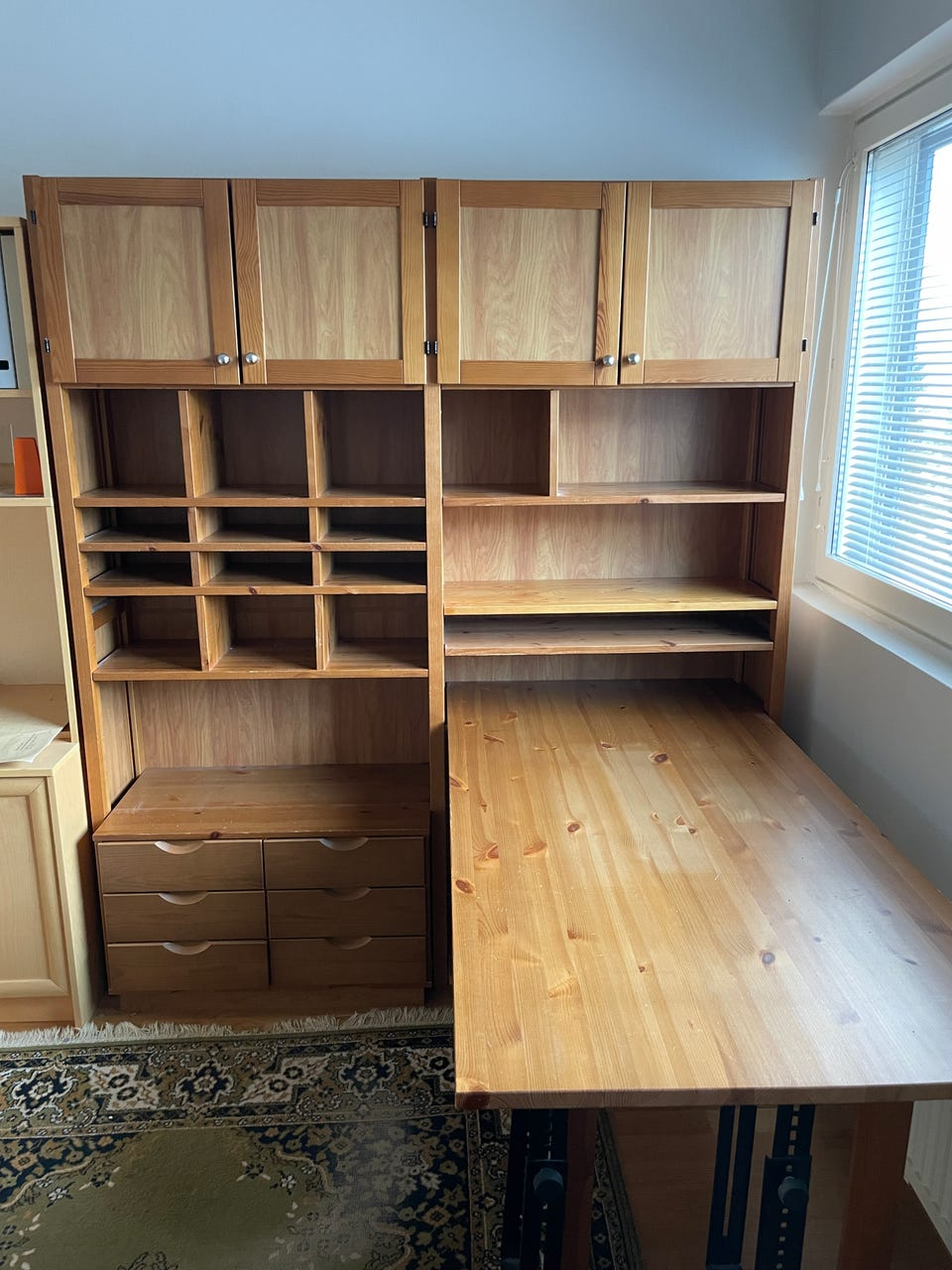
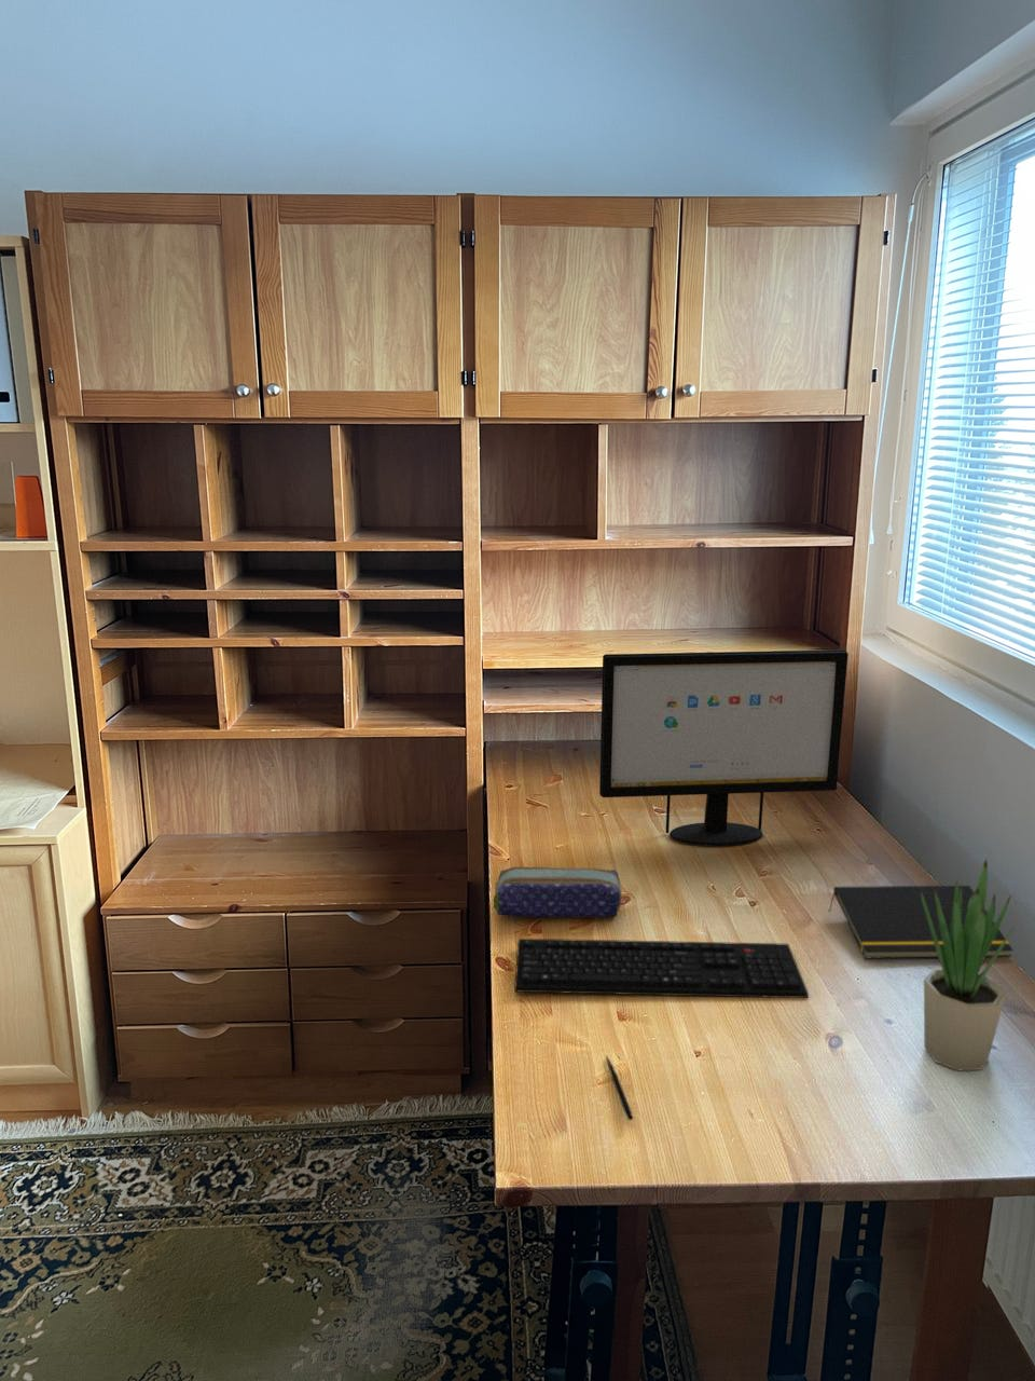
+ keyboard (656, 963)
+ notepad (919, 920)
+ computer monitor (721, 747)
+ pencil case (557, 892)
+ potted plant (960, 957)
+ pen (618, 1083)
